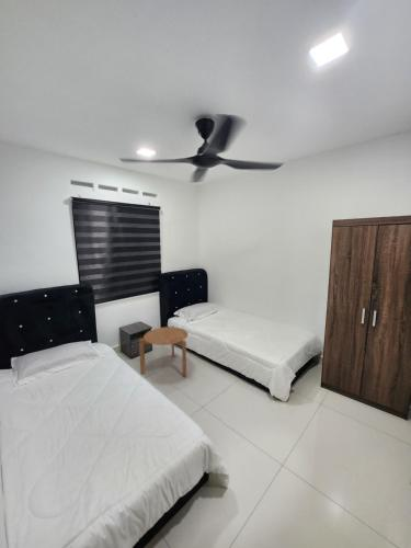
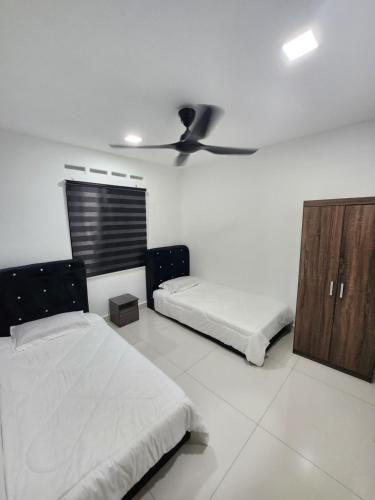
- side table (164, 344)
